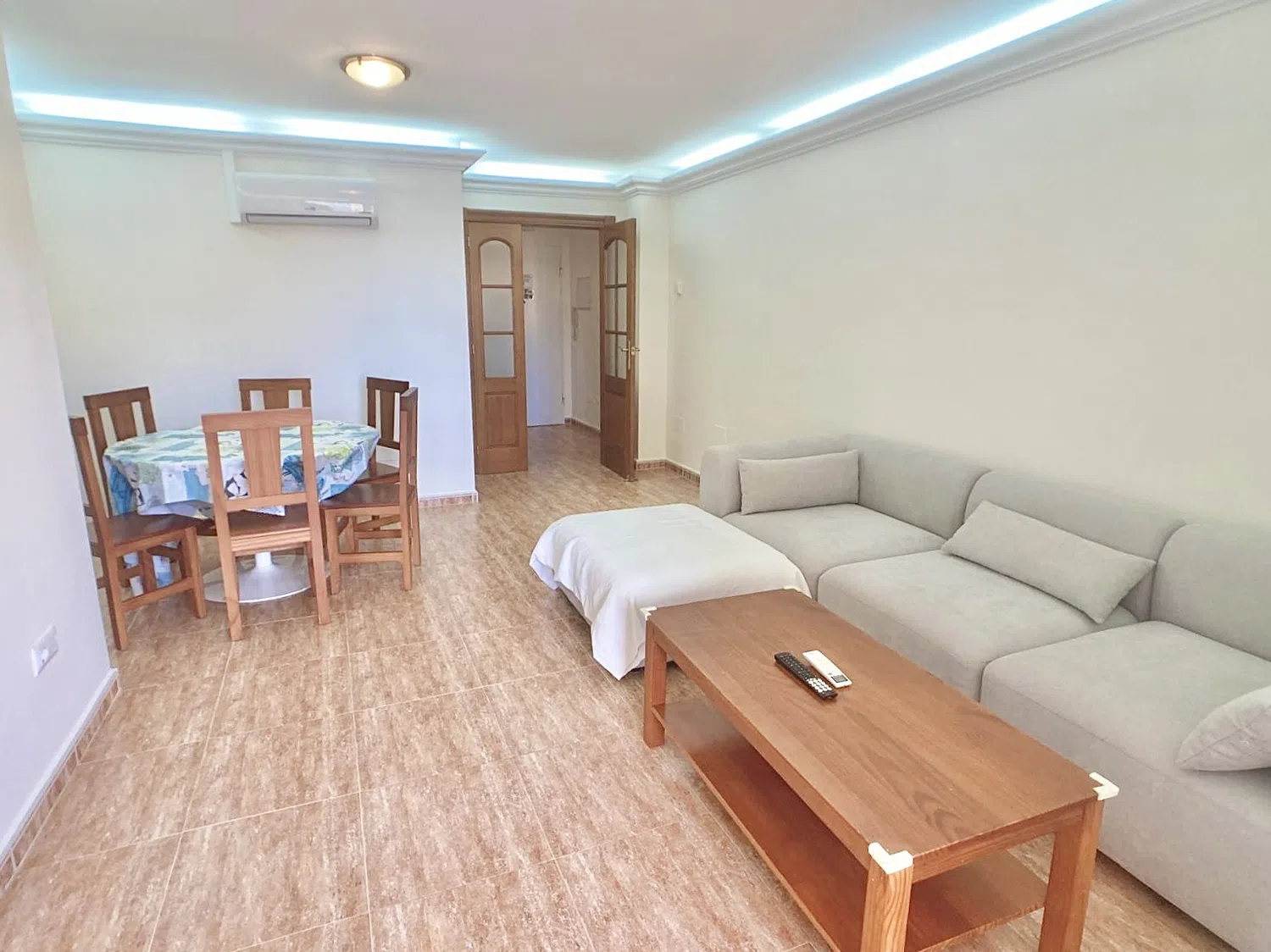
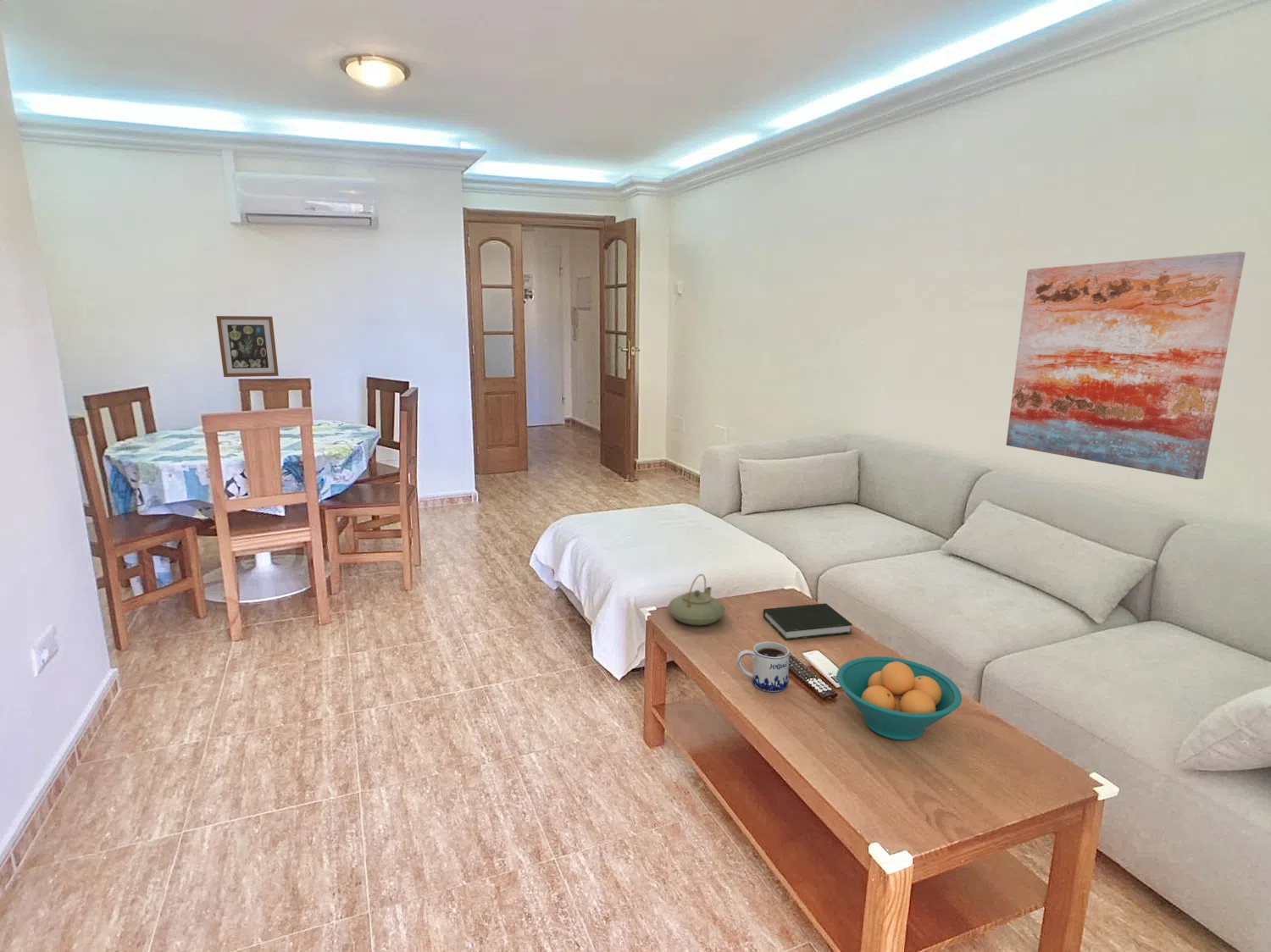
+ teapot (698, 595)
+ wall art (247, 346)
+ book (806, 620)
+ wall art (1107, 363)
+ fruit bowl (896, 695)
+ mug (765, 666)
